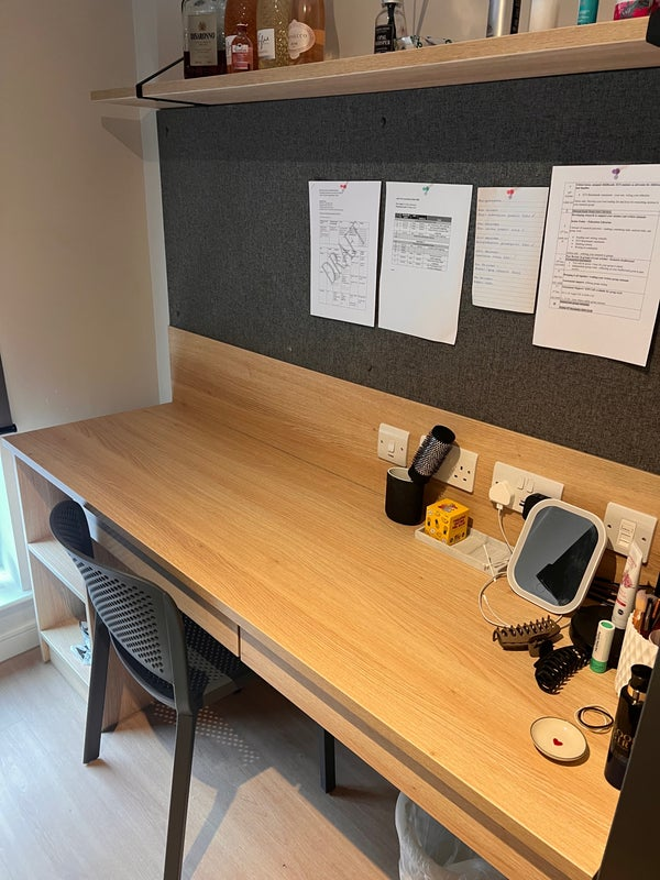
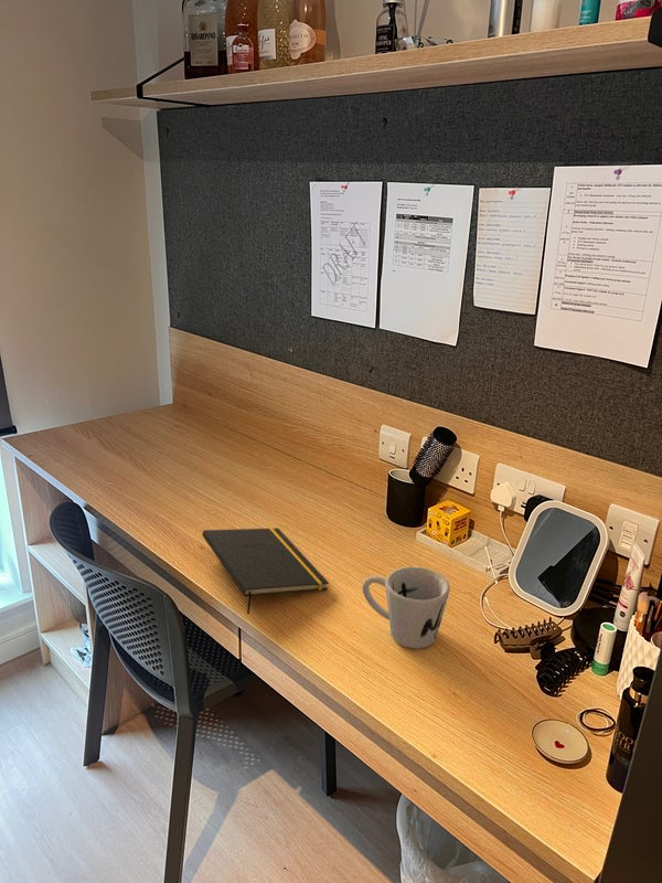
+ mug (403, 605)
+ notepad (263, 558)
